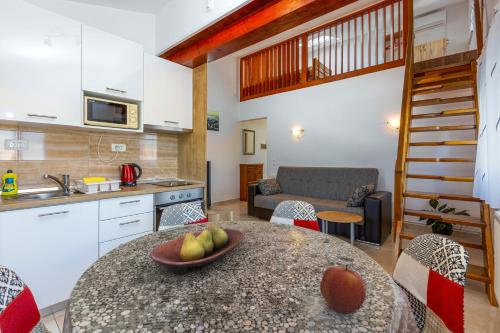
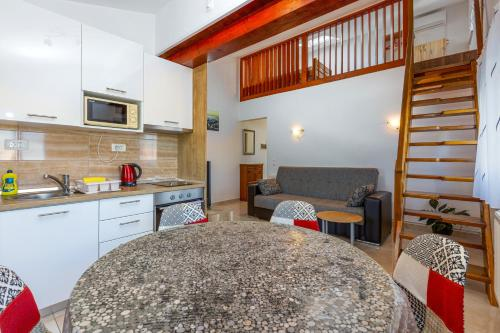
- apple (341, 286)
- fruit bowl (202, 243)
